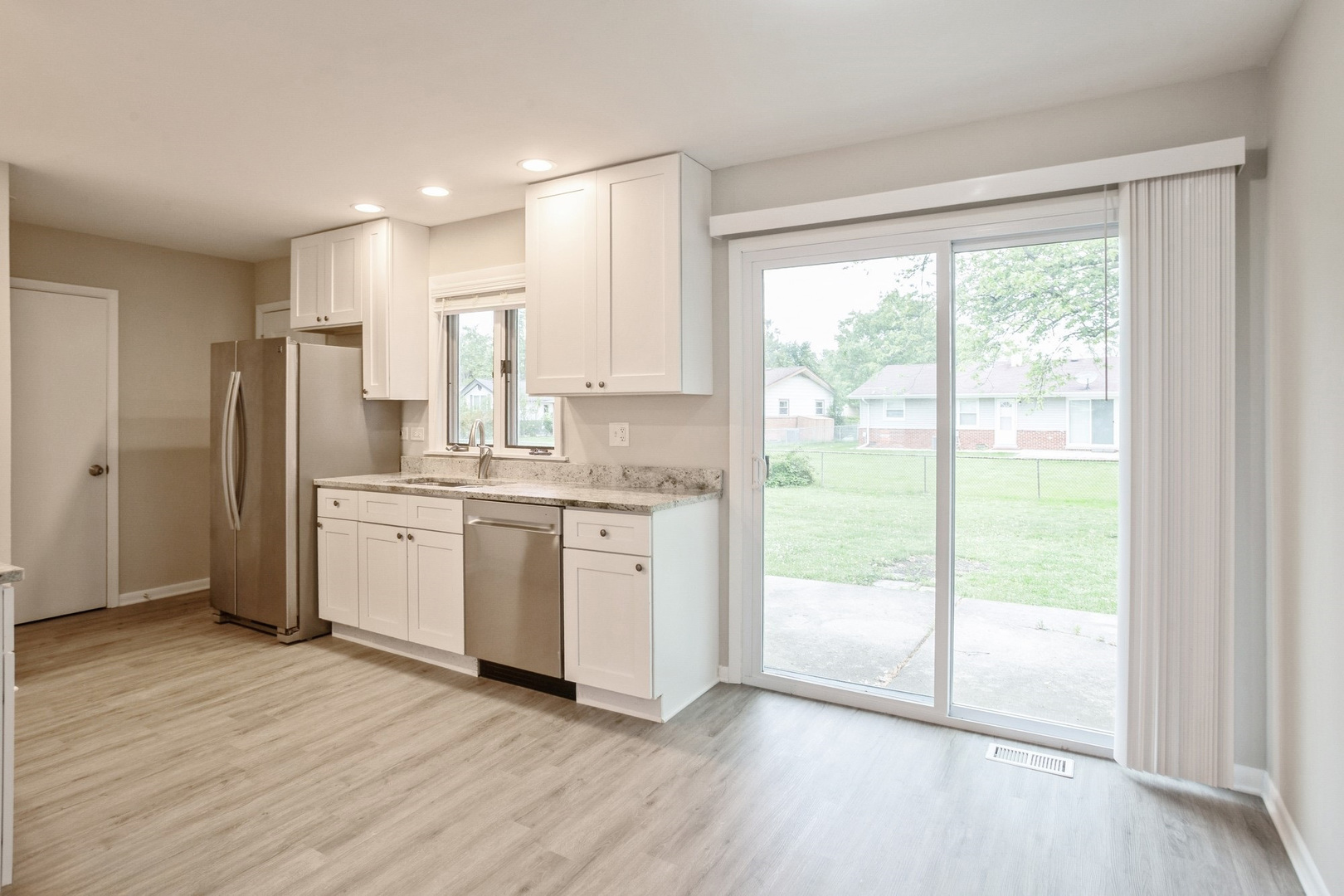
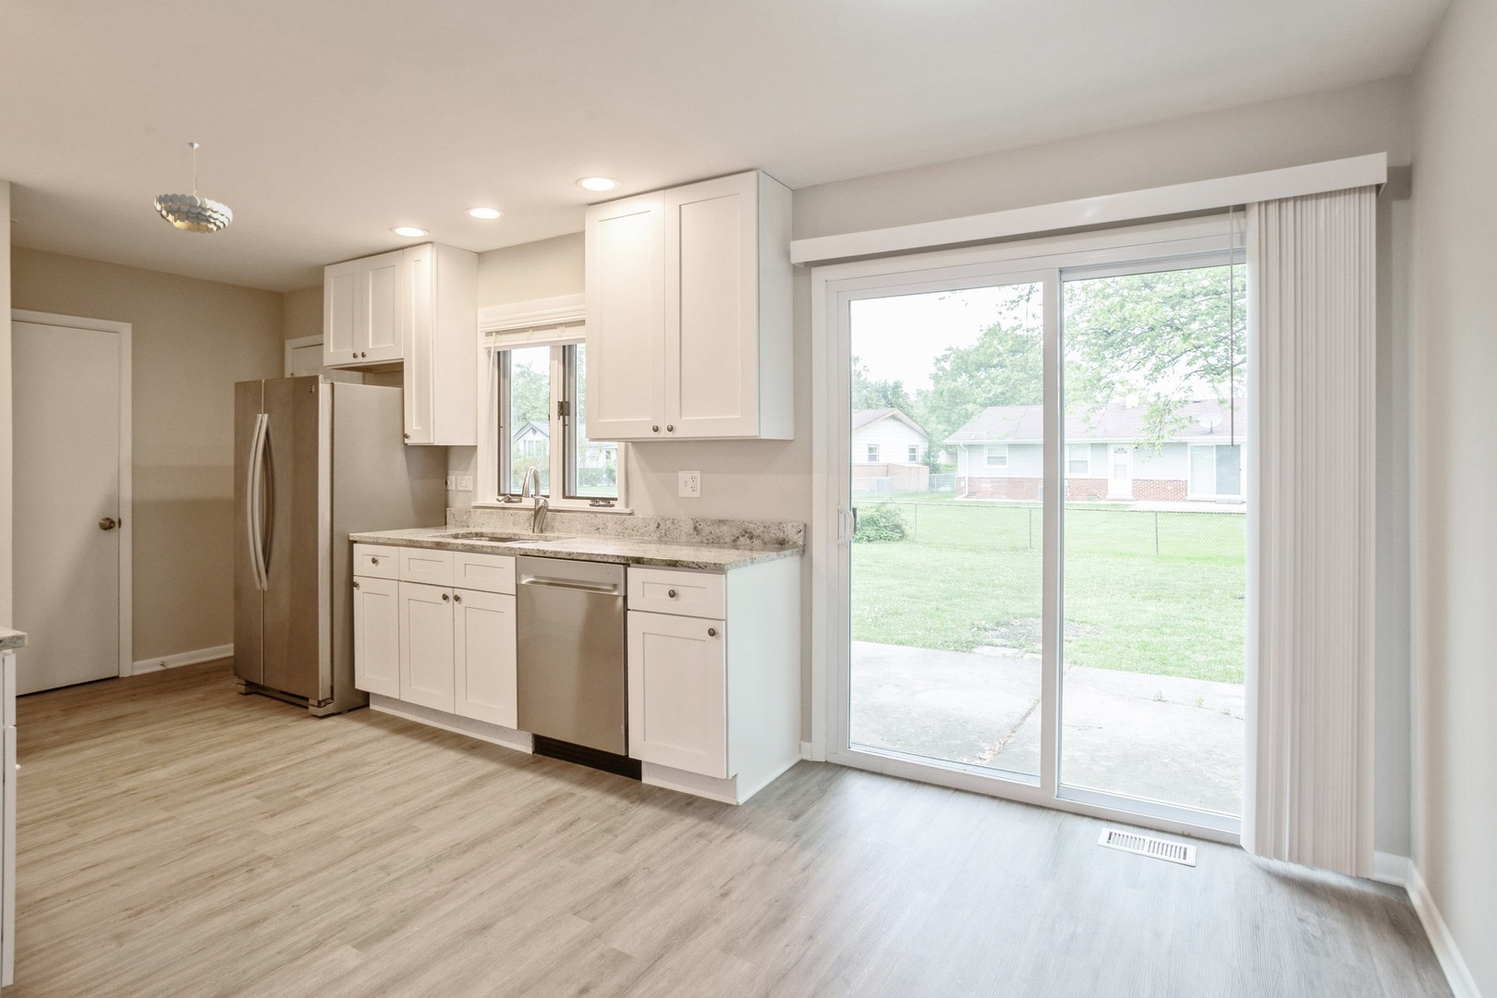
+ chandelier (193, 184)
